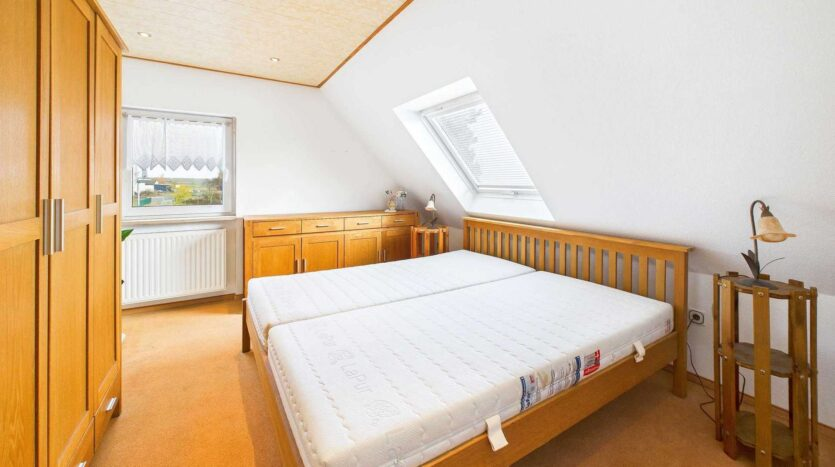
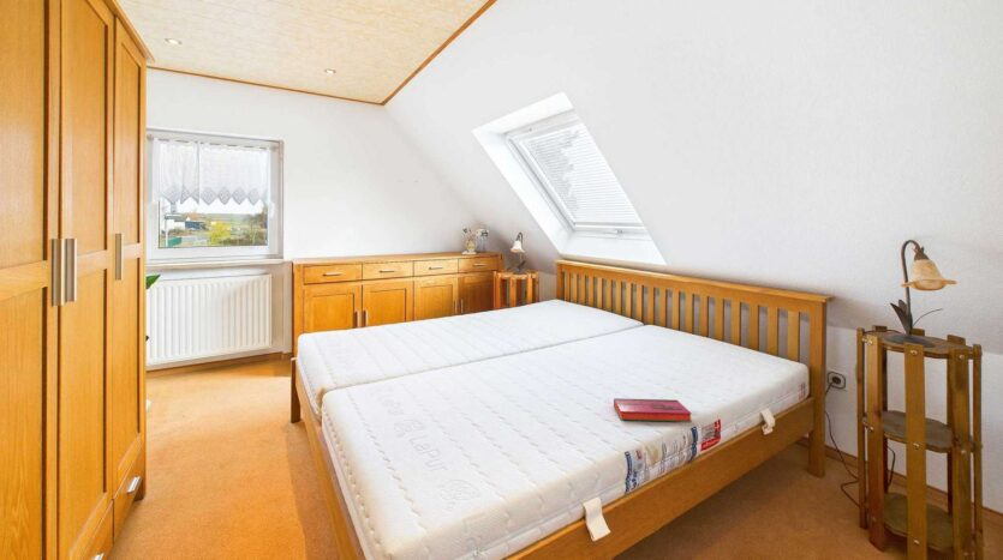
+ hardback book (650, 409)
